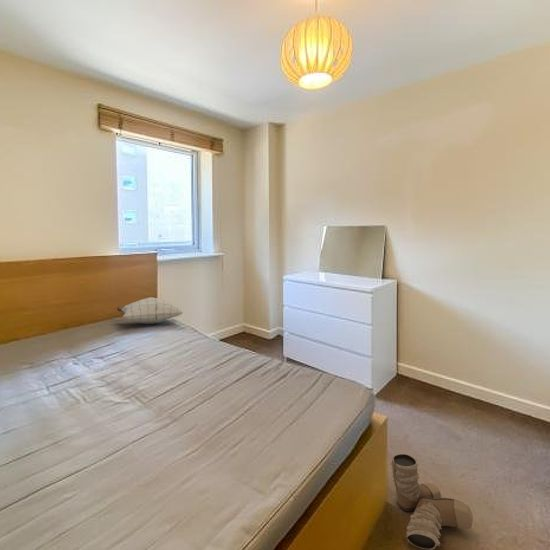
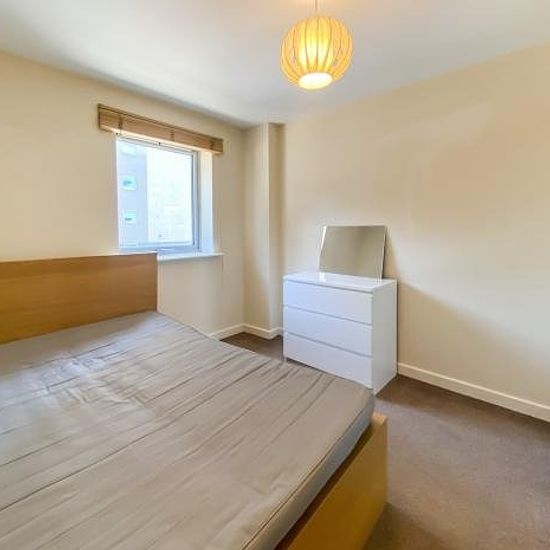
- boots (428, 496)
- pillow (149, 310)
